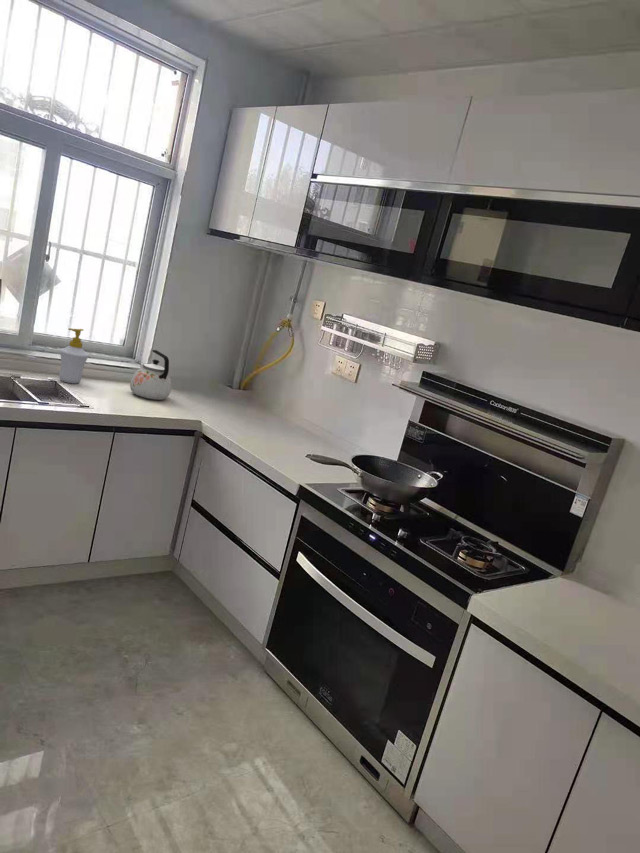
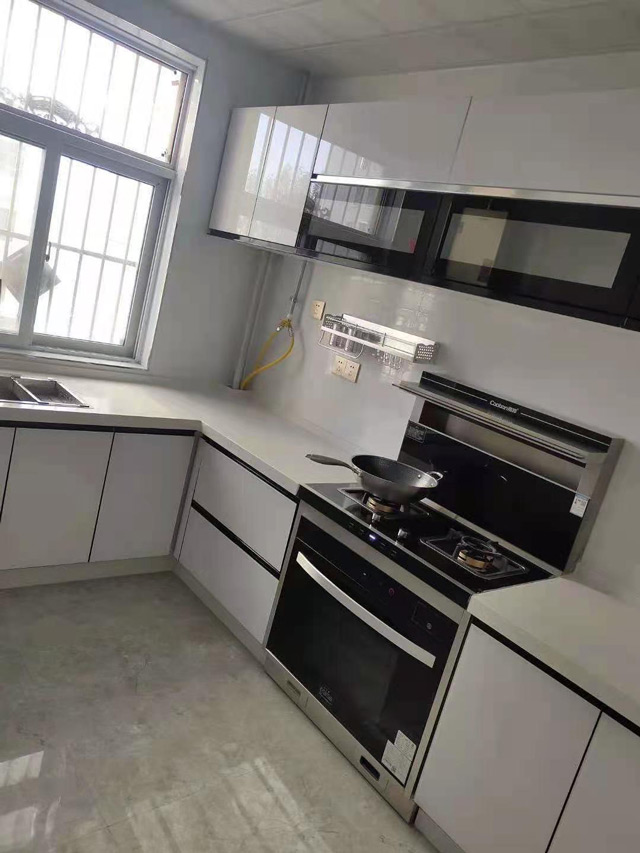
- soap bottle (74, 355)
- kettle (153, 373)
